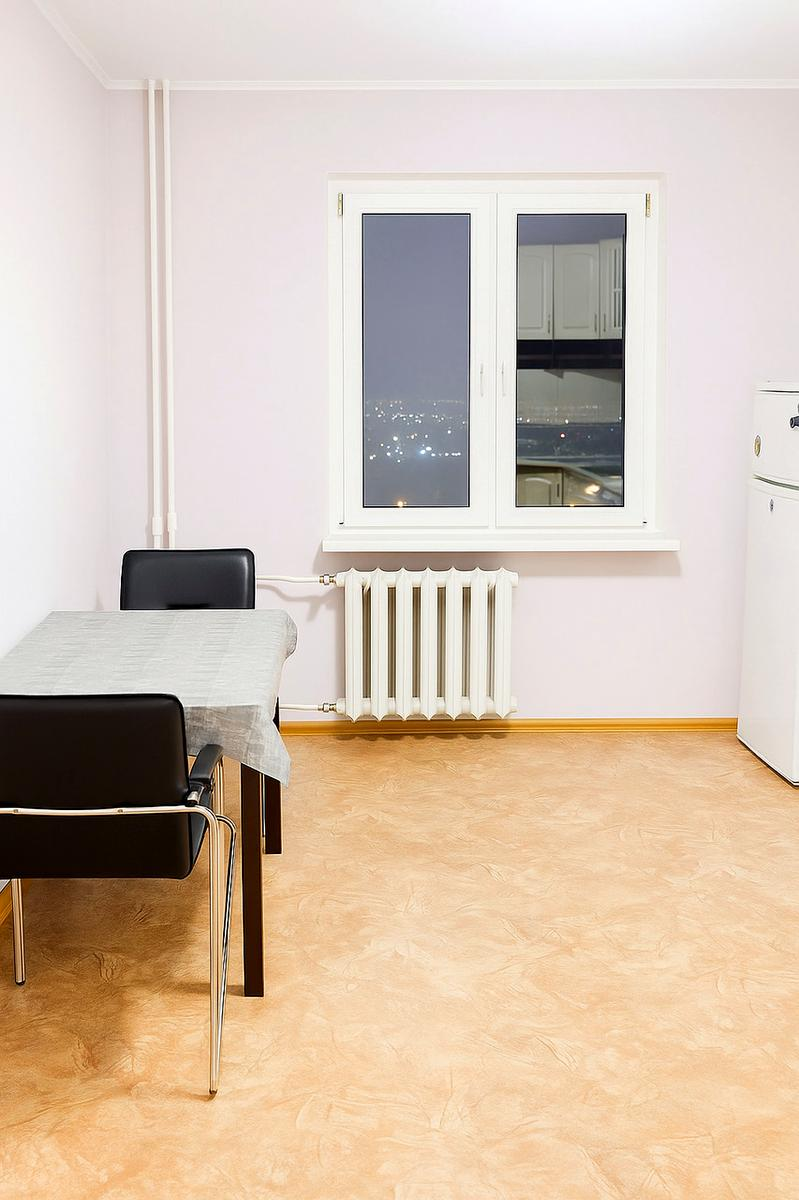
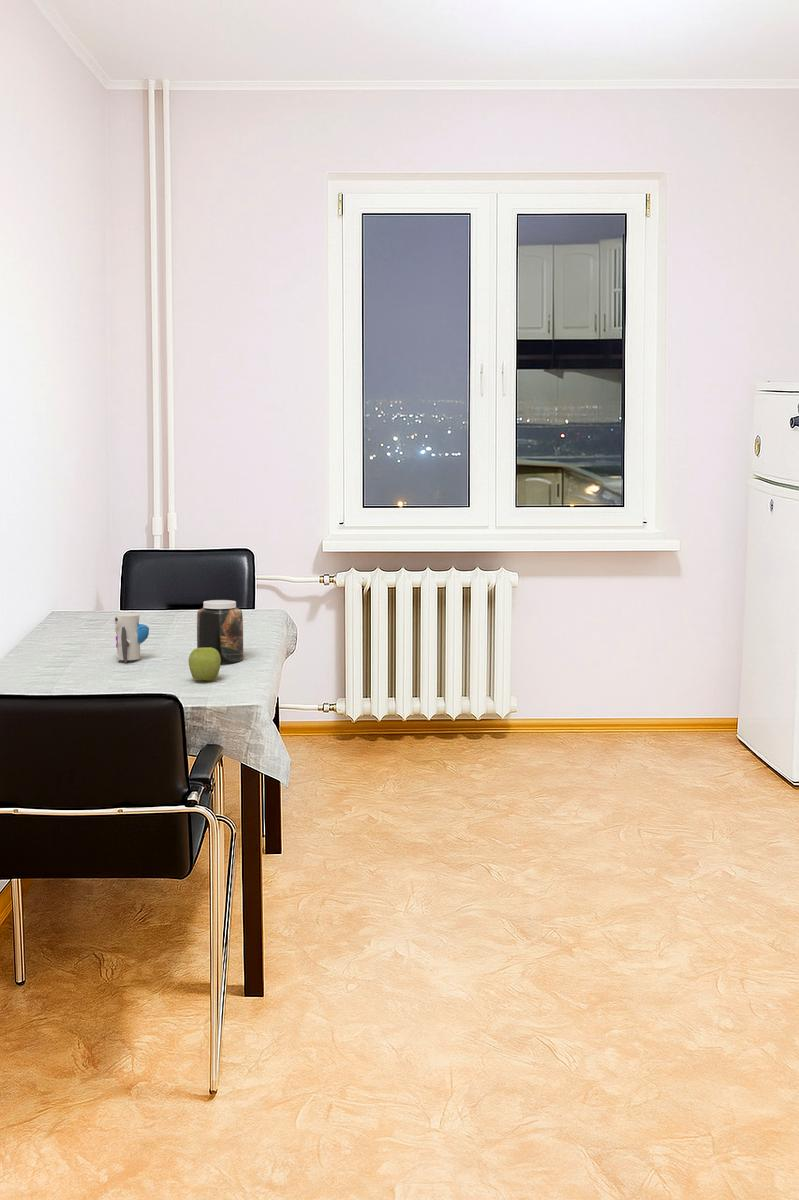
+ jar (220, 630)
+ toy (132, 637)
+ apple (205, 663)
